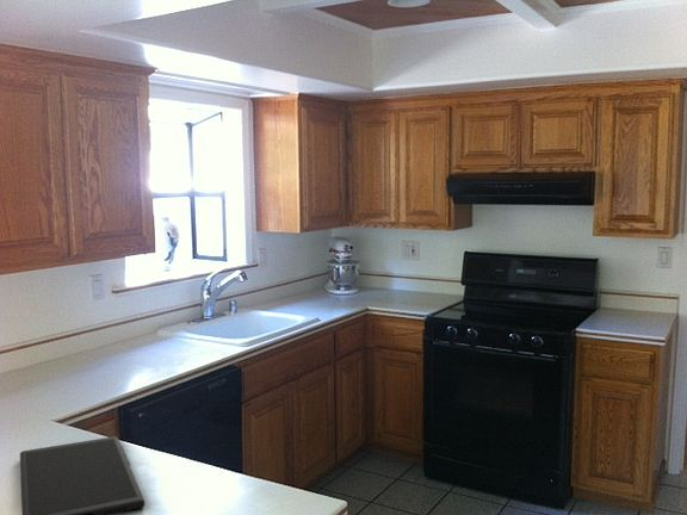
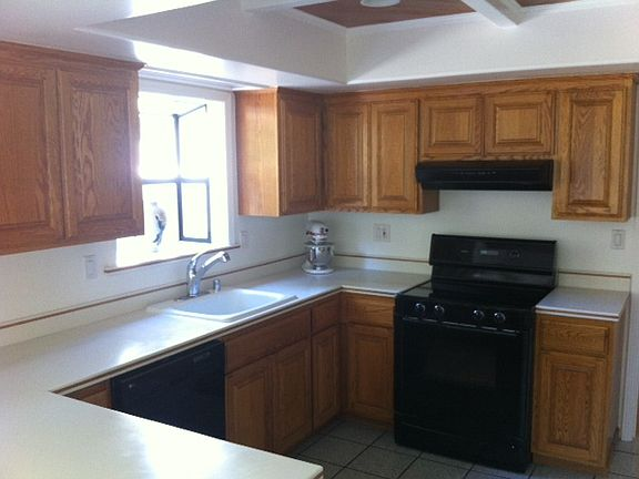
- cutting board (78, 477)
